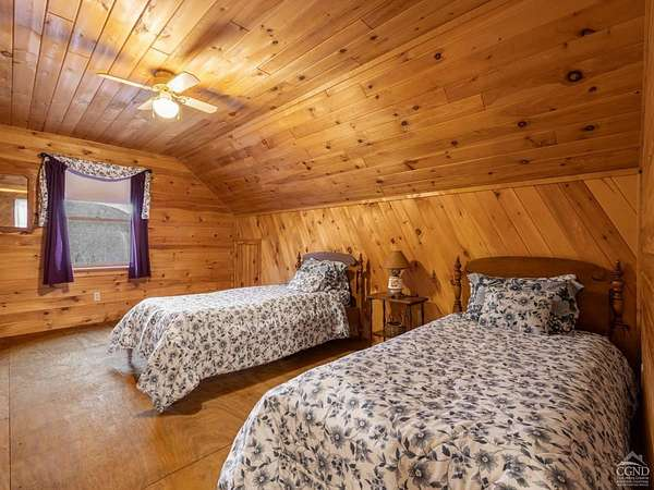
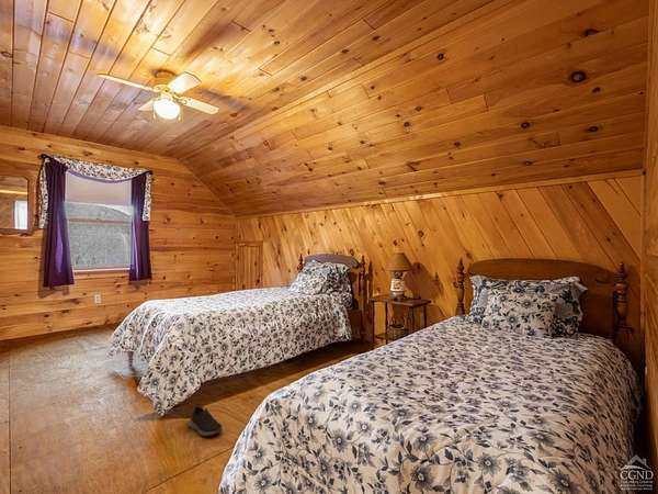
+ shoe (204, 419)
